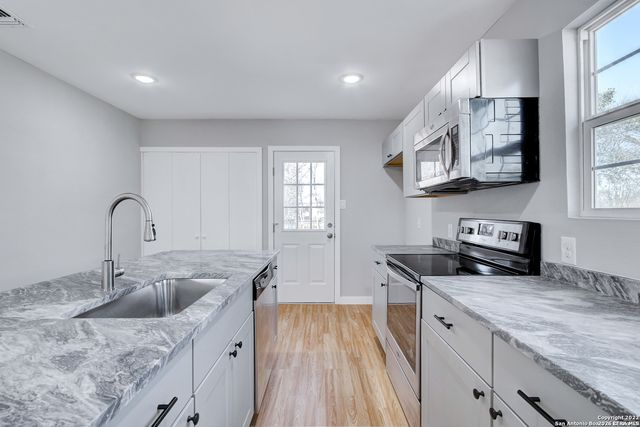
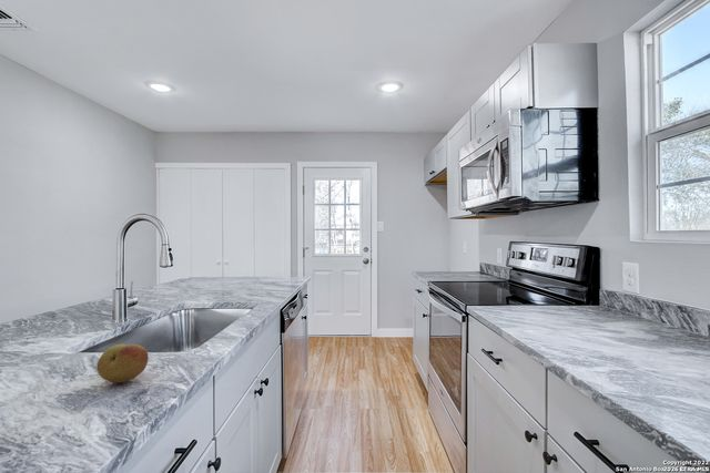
+ fruit (123, 362)
